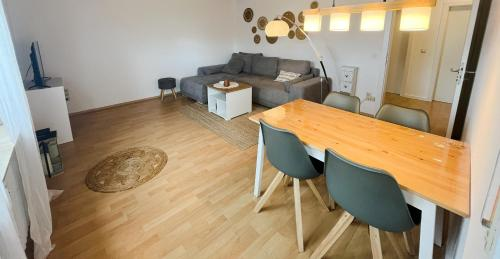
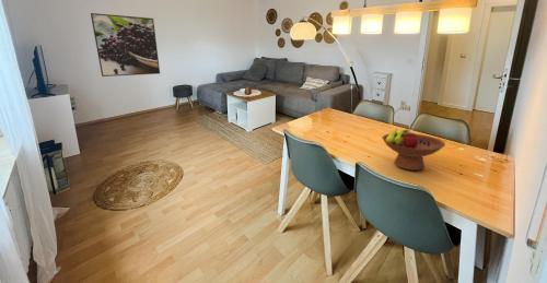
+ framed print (128, 46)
+ fruit bowl (410, 148)
